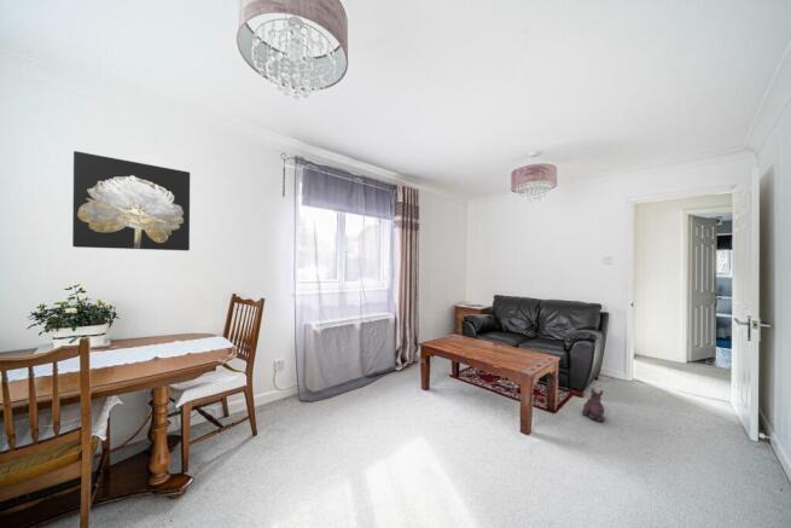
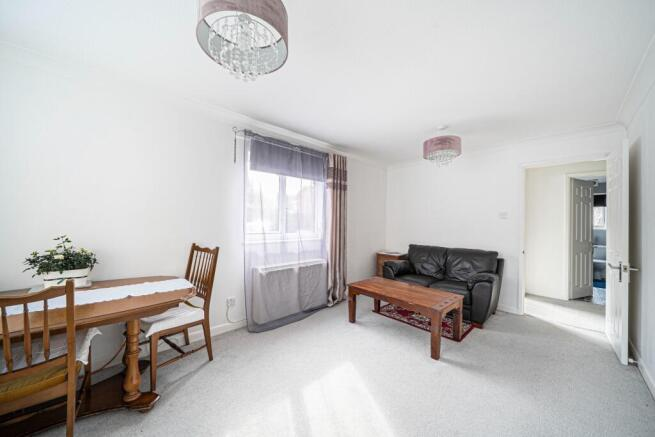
- plush toy (597, 405)
- wall art (136, 205)
